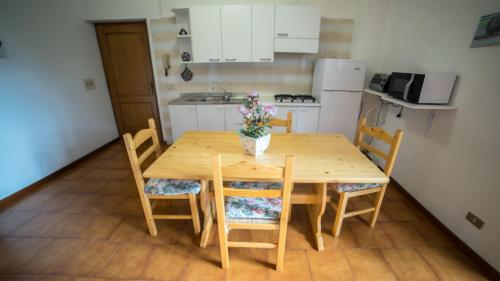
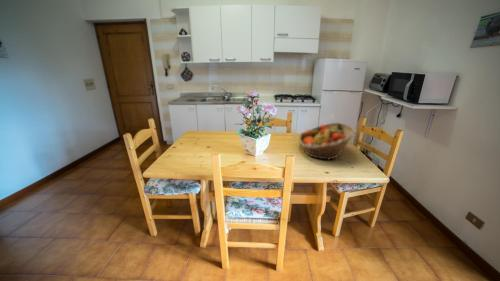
+ fruit basket (324, 139)
